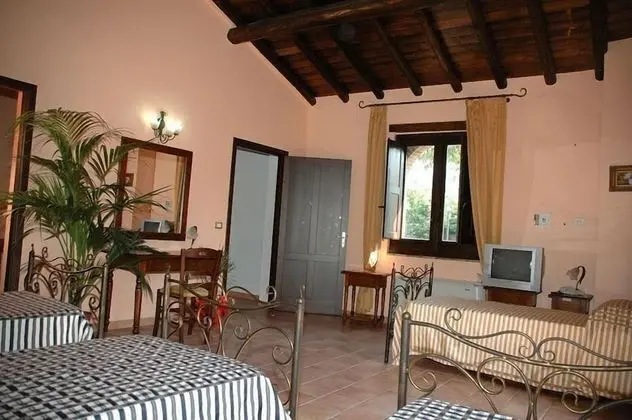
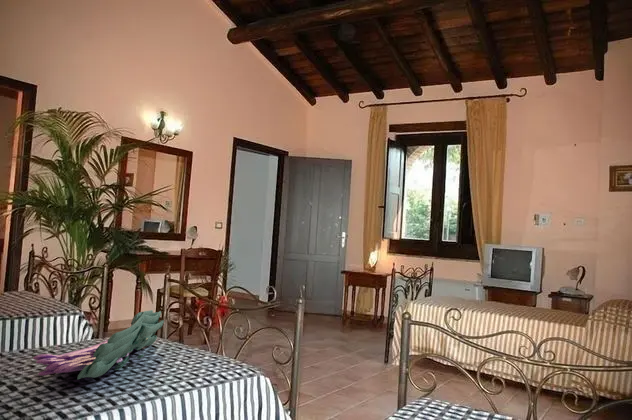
+ towel (110, 337)
